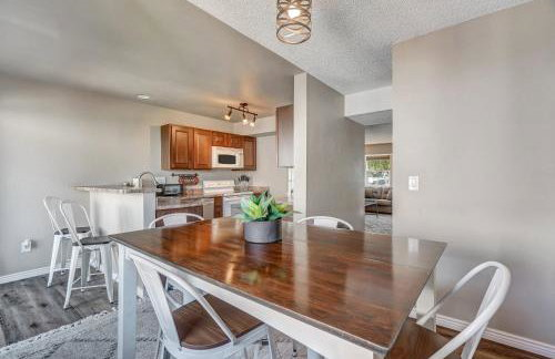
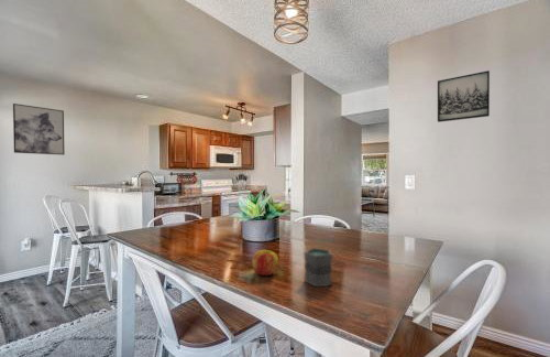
+ wall art (40, 130)
+ wall art (462, 97)
+ mug (319, 264)
+ apple (265, 261)
